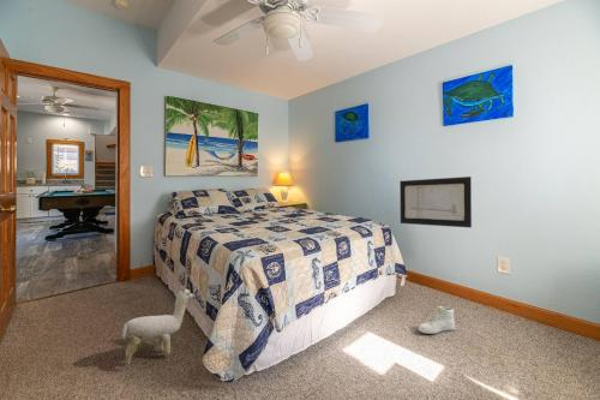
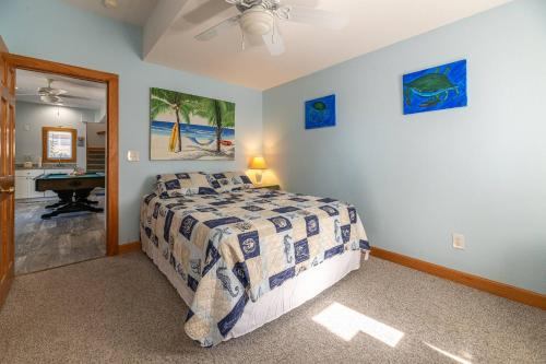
- sneaker (436, 317)
- wall art (432, 202)
- plush toy (161, 322)
